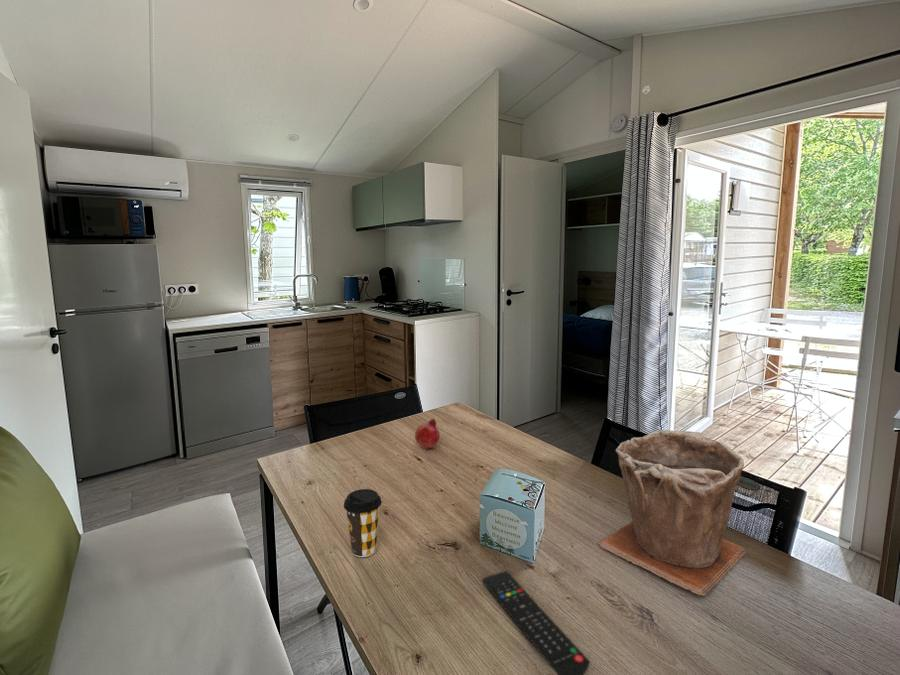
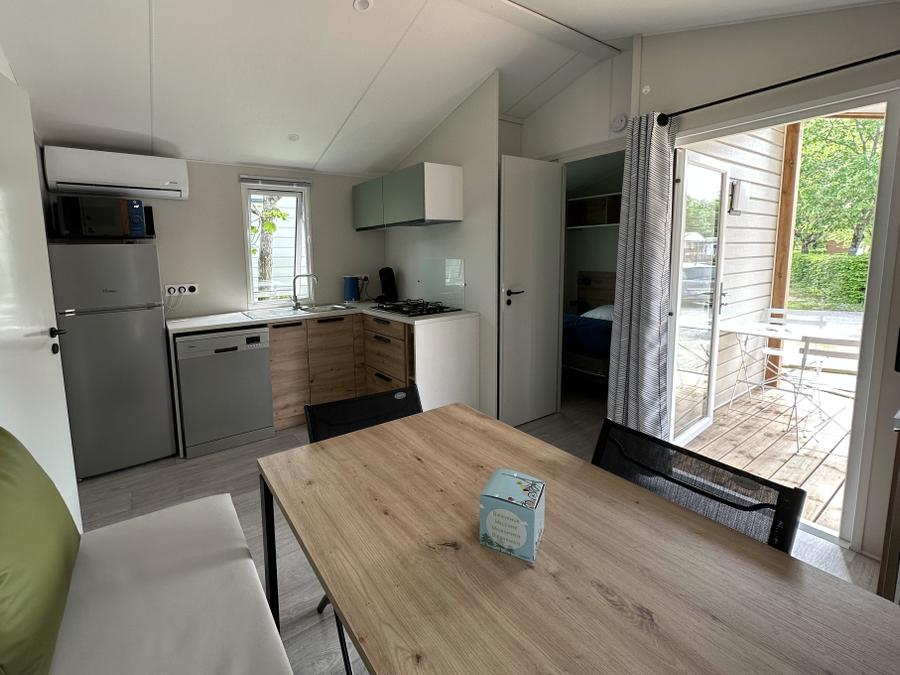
- plant pot (673, 497)
- coffee cup (363, 523)
- remote control (530, 619)
- fruit (427, 433)
